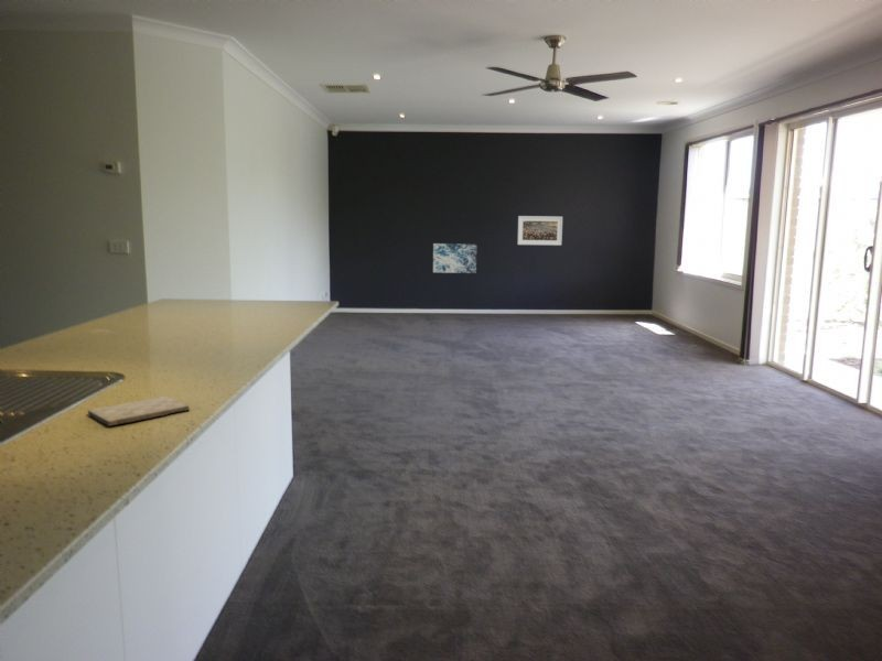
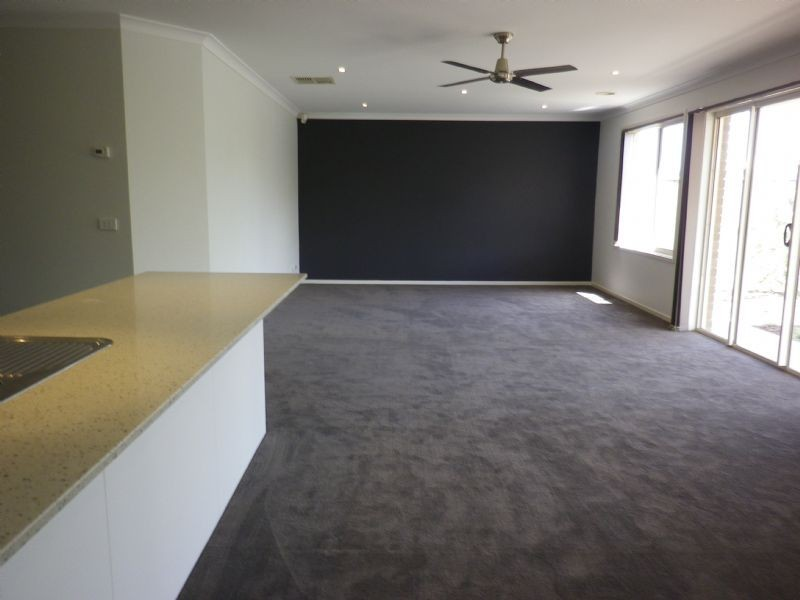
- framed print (539, 230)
- wall art (454, 258)
- cutting board (139, 410)
